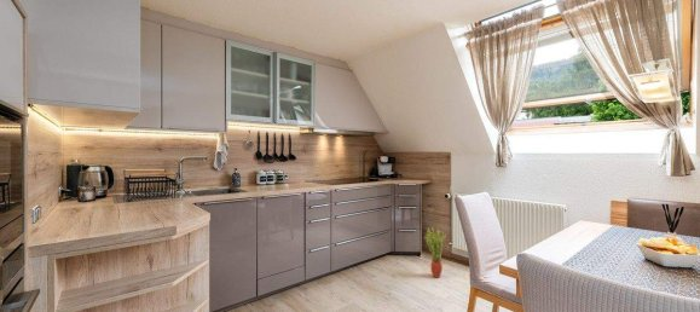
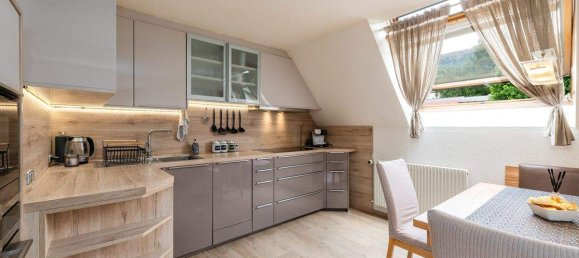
- potted plant (434, 253)
